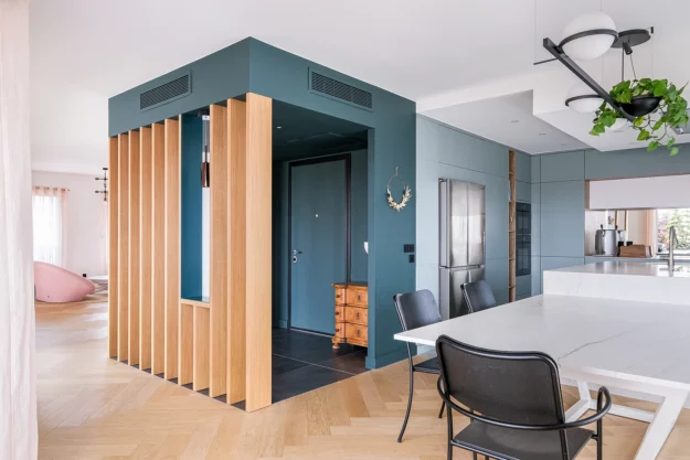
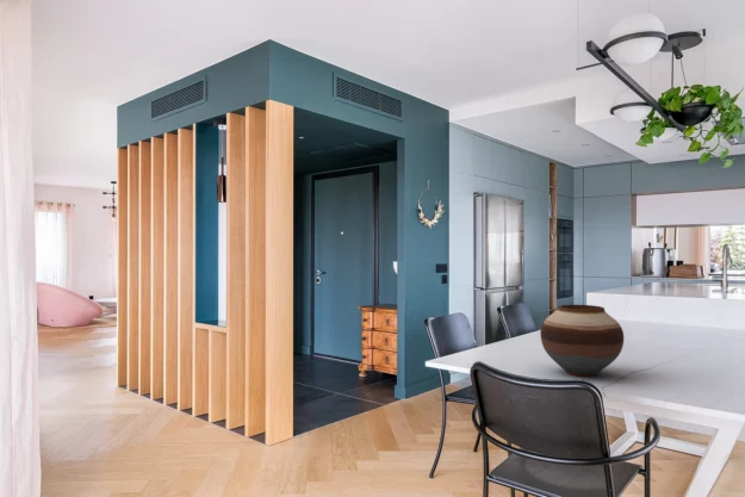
+ vase (581, 340)
